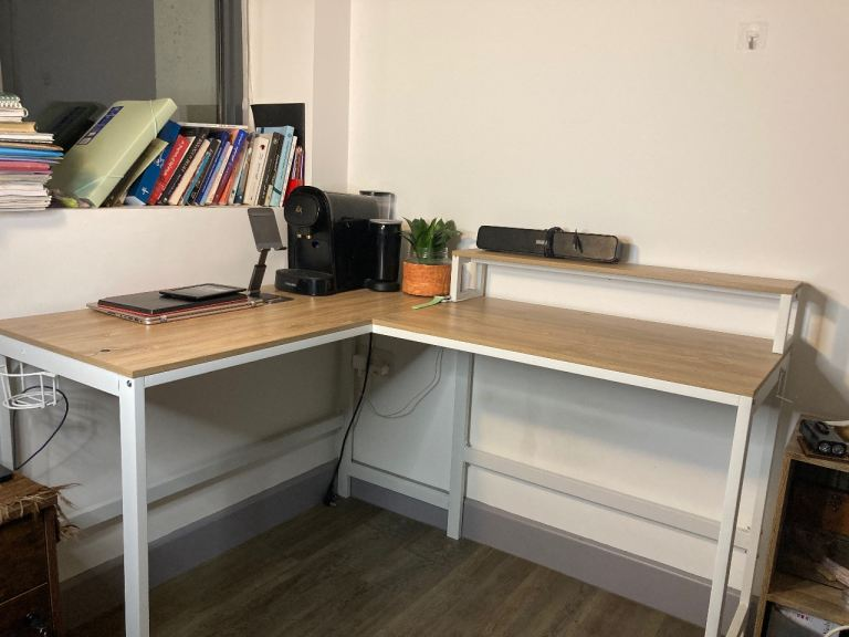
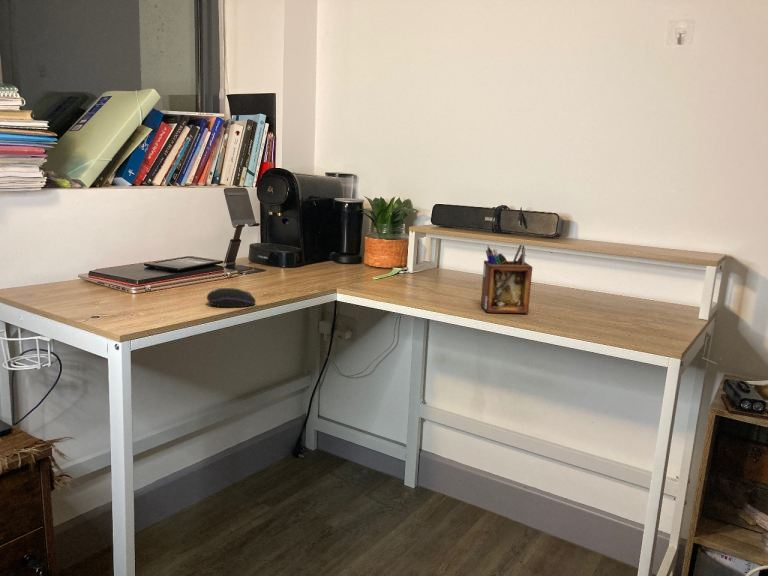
+ computer mouse (231, 296)
+ desk organizer (506, 277)
